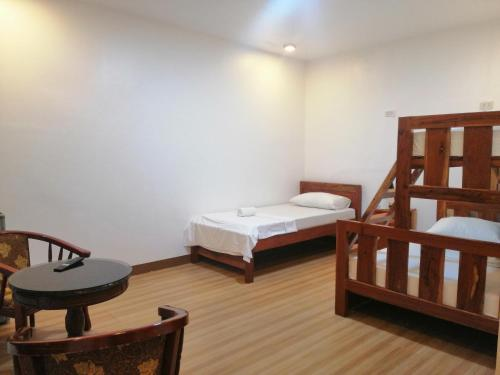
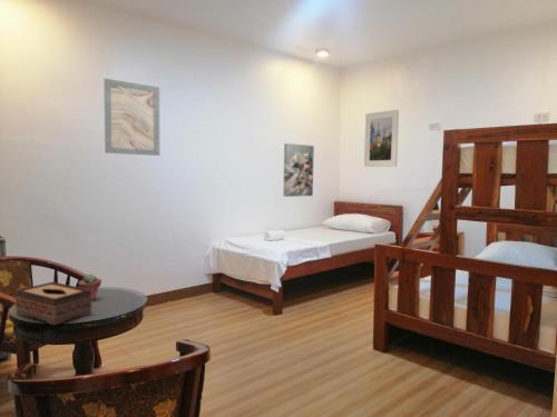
+ wall art (133, 119)
+ wall art (299, 170)
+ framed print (380, 139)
+ potted succulent (89, 286)
+ tissue box (53, 301)
